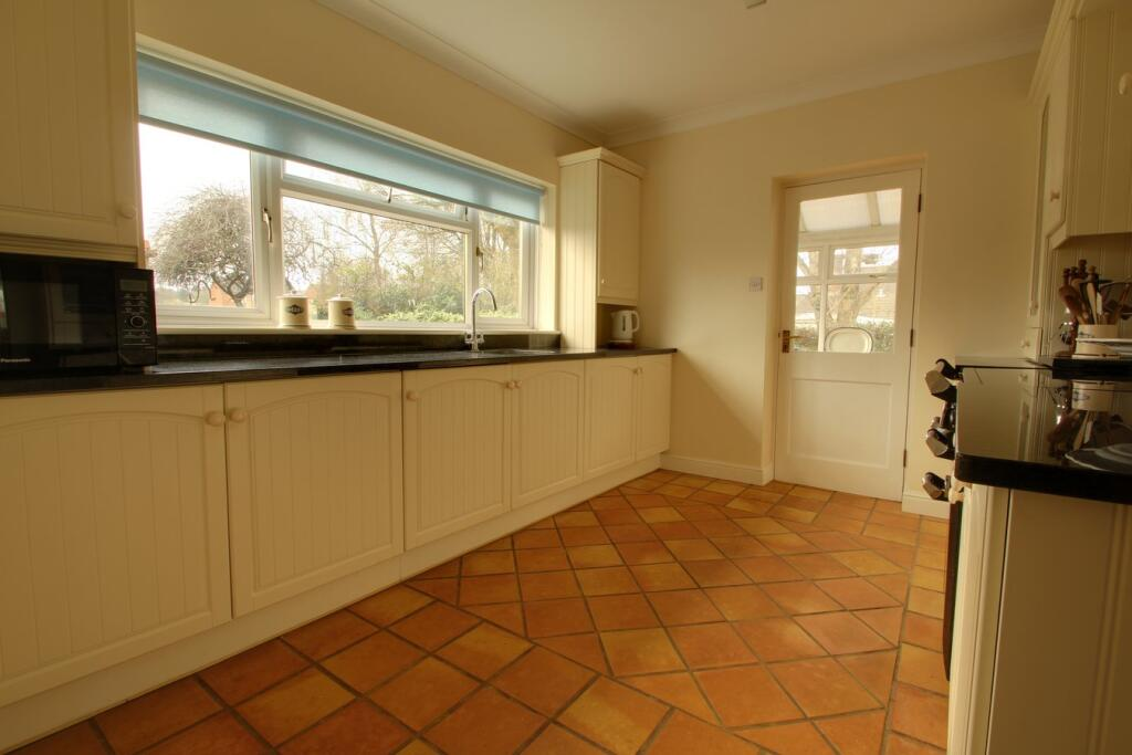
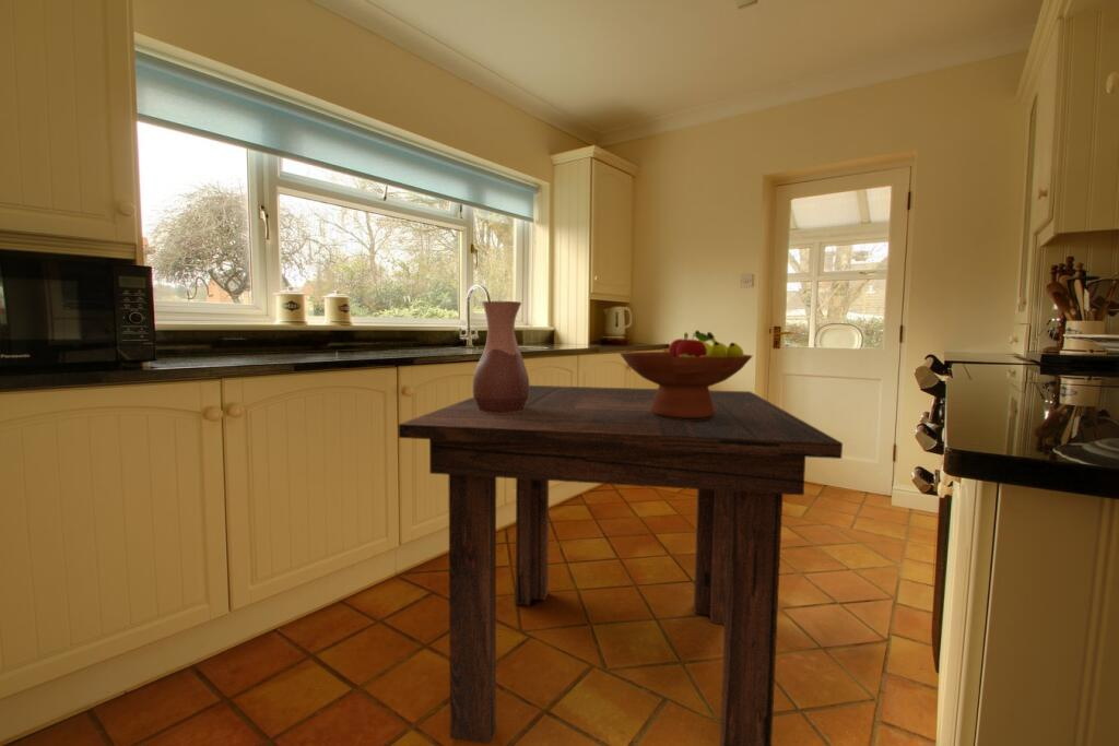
+ fruit bowl (683, 371)
+ vase (500, 355)
+ dining table (616, 484)
